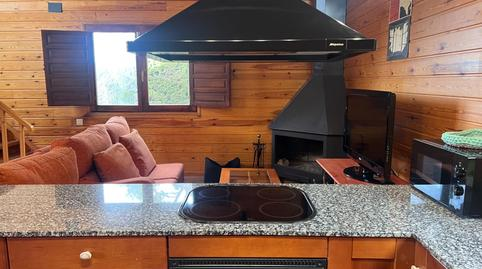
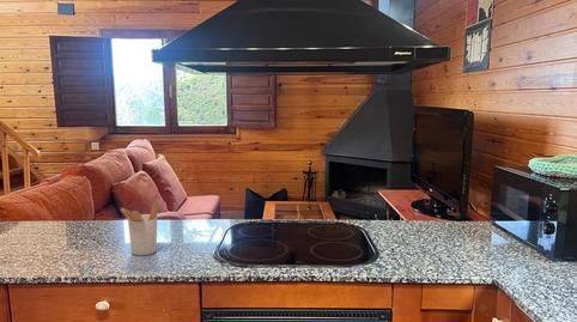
+ utensil holder (139, 229)
